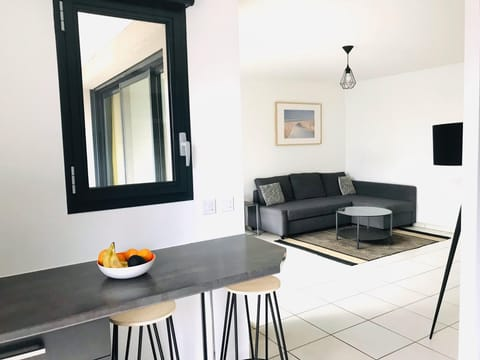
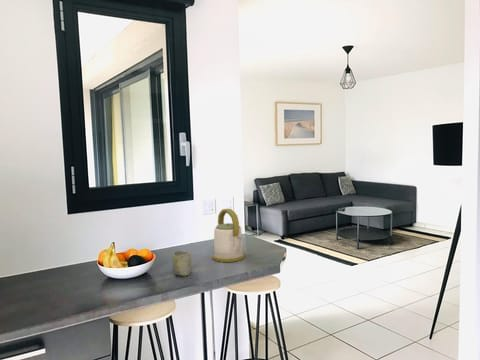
+ kettle (229, 233)
+ cup (181, 263)
